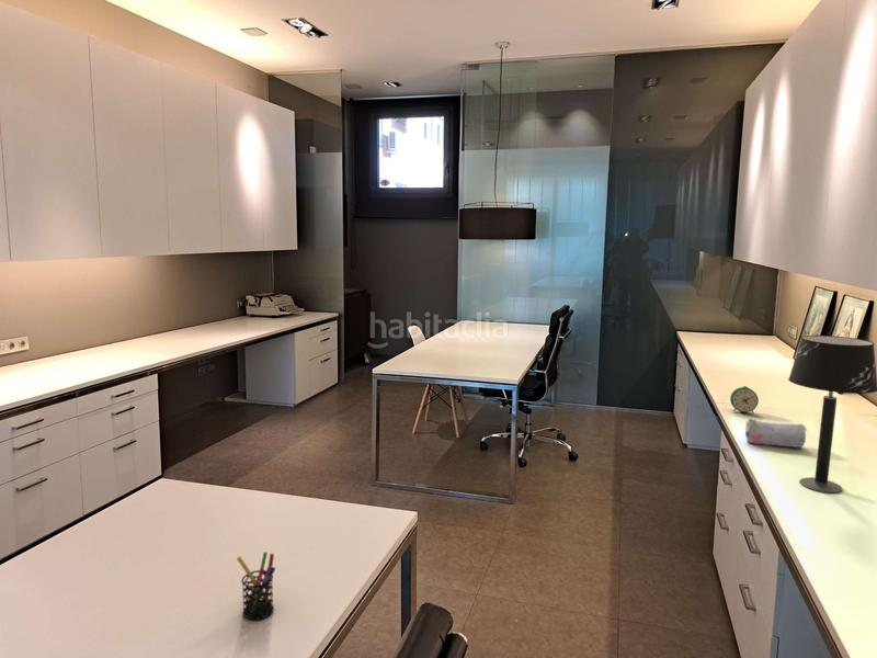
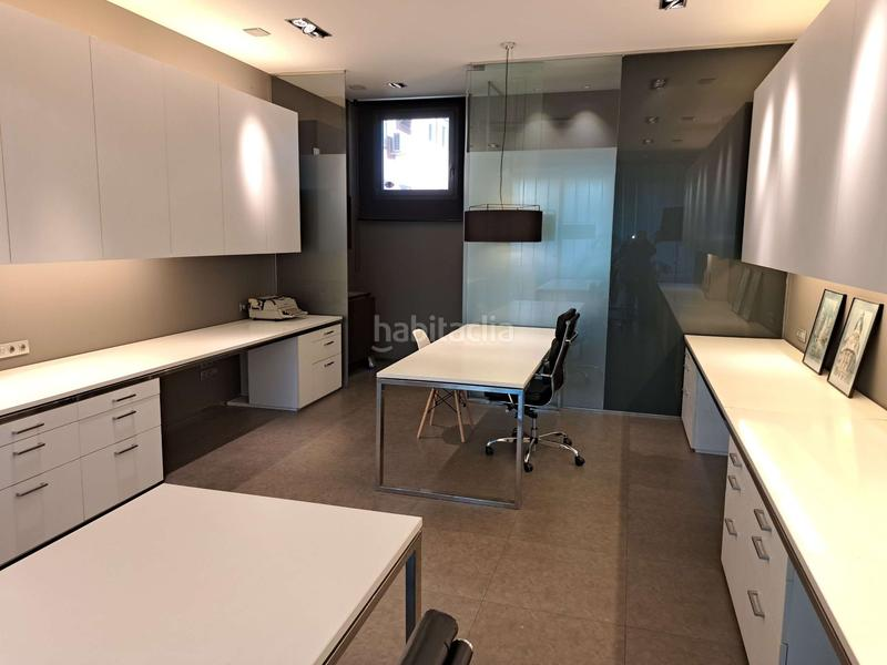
- pen holder (260, 580)
- alarm clock (743, 398)
- table lamp (828, 413)
- pencil case (774, 432)
